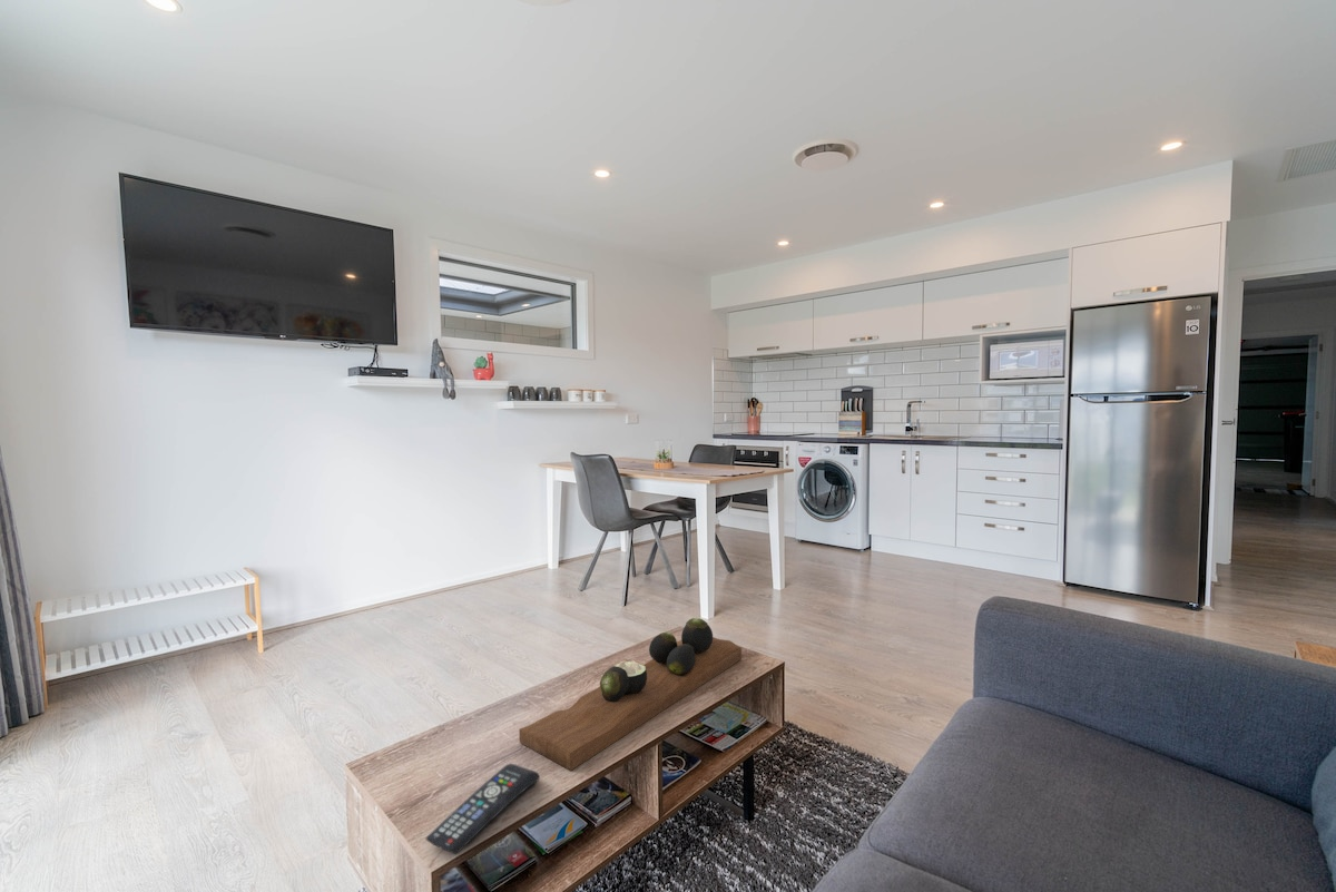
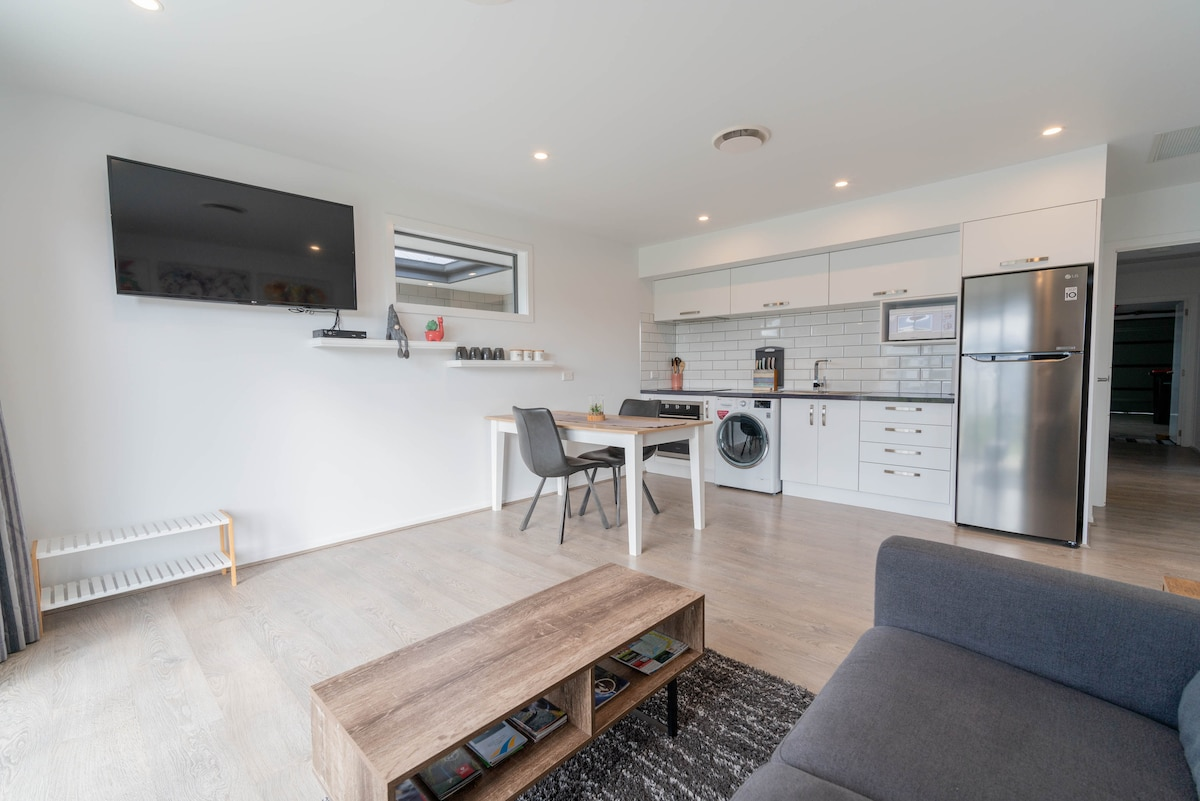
- remote control (488, 803)
- decorative tray (646, 666)
